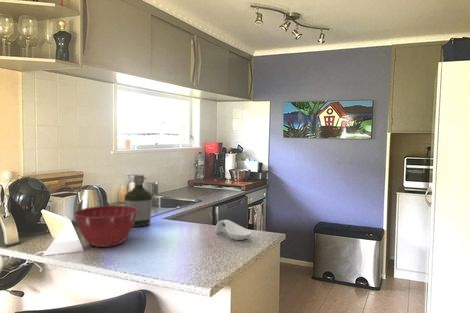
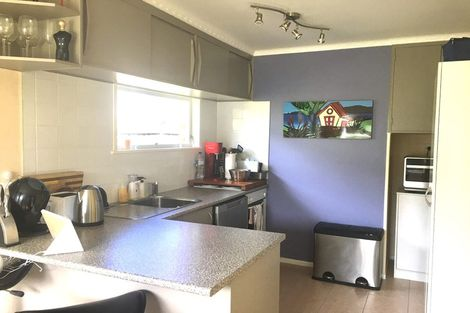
- mixing bowl (106, 226)
- bottle (138, 200)
- spoon rest (231, 229)
